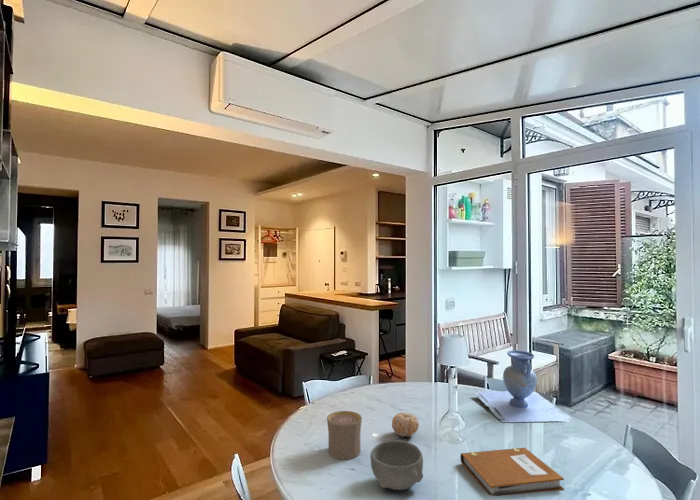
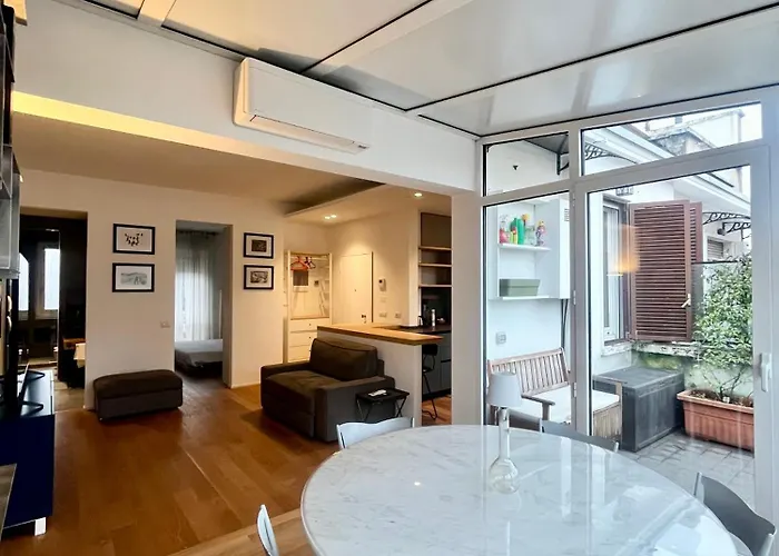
- fruit (405, 424)
- bowl (397, 467)
- notebook (510, 469)
- vase (520, 380)
- cup (344, 434)
